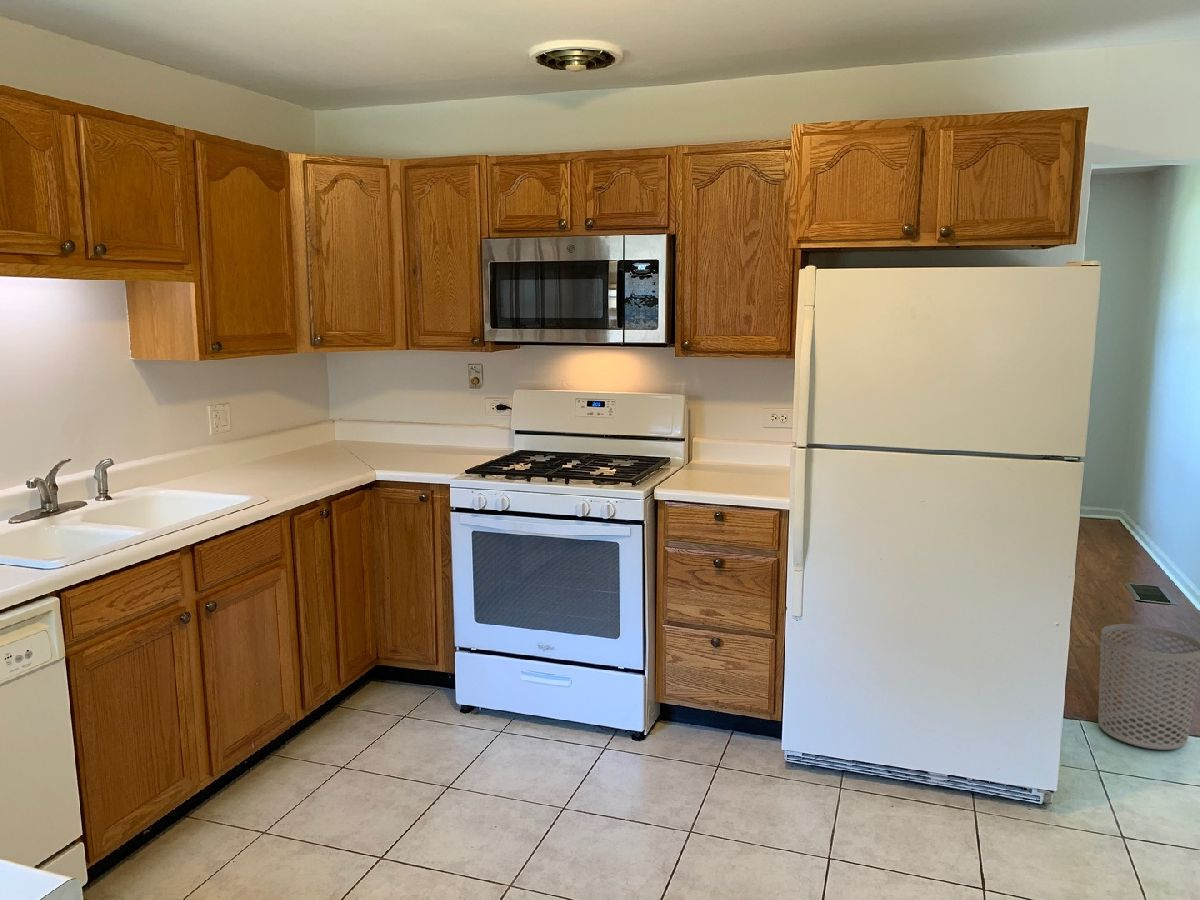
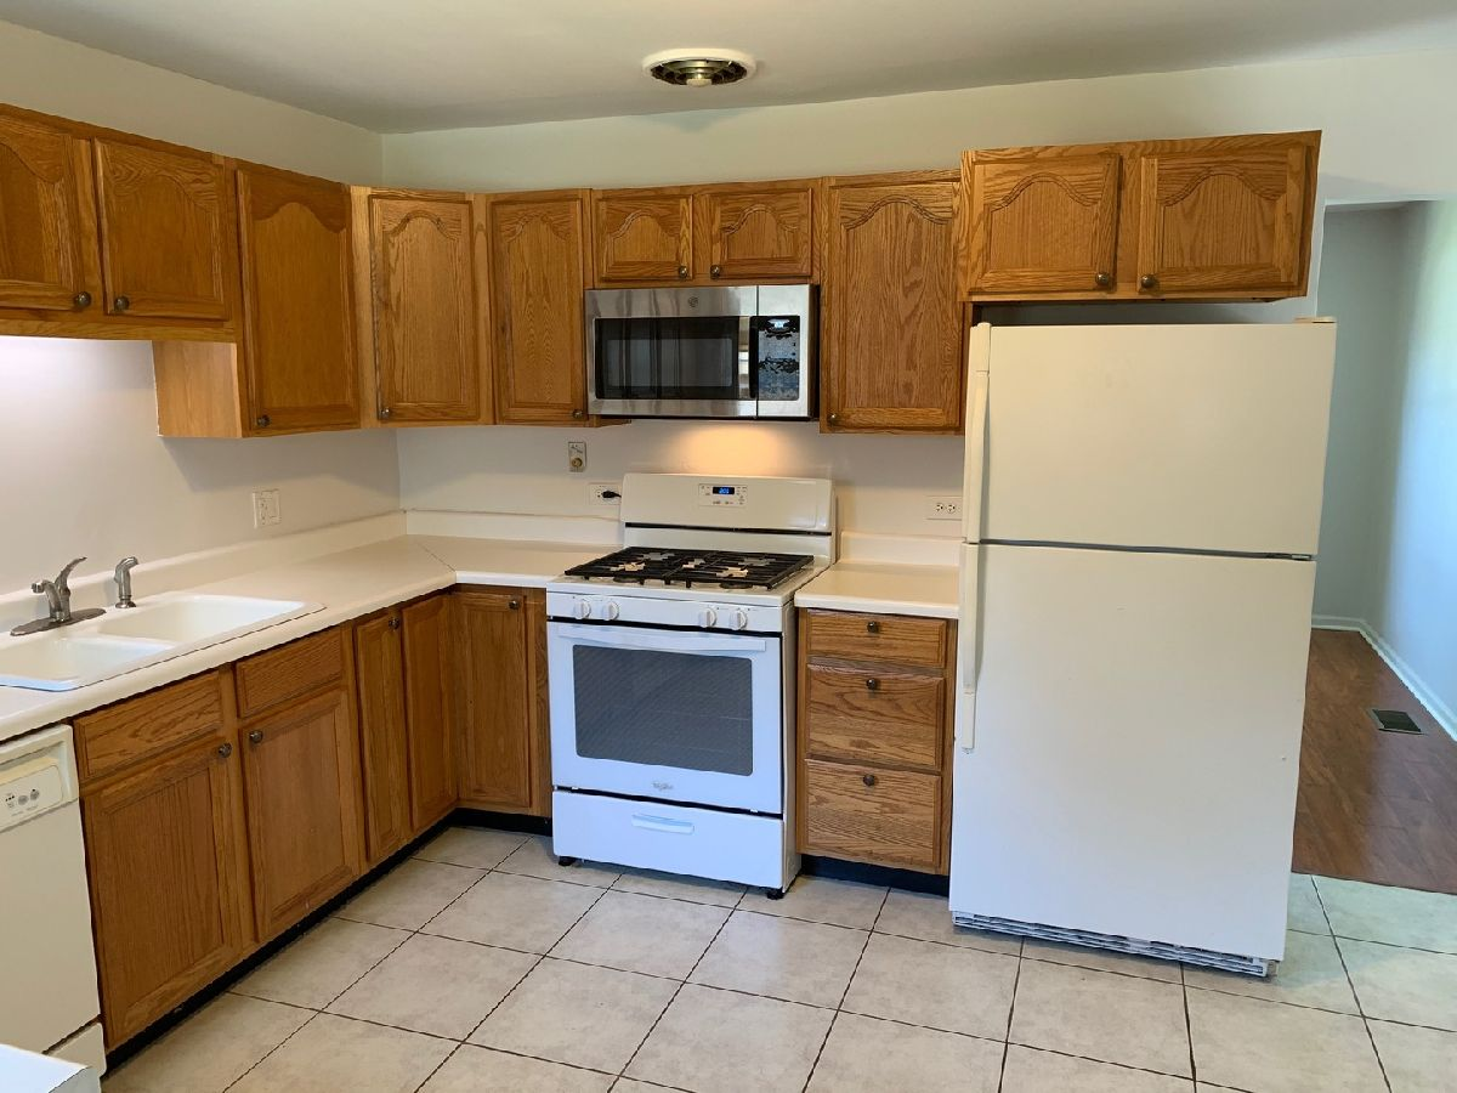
- waste bin (1146, 685)
